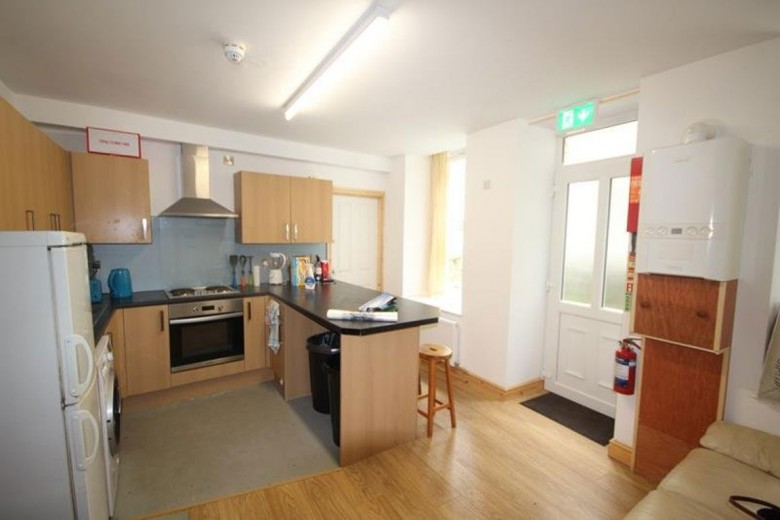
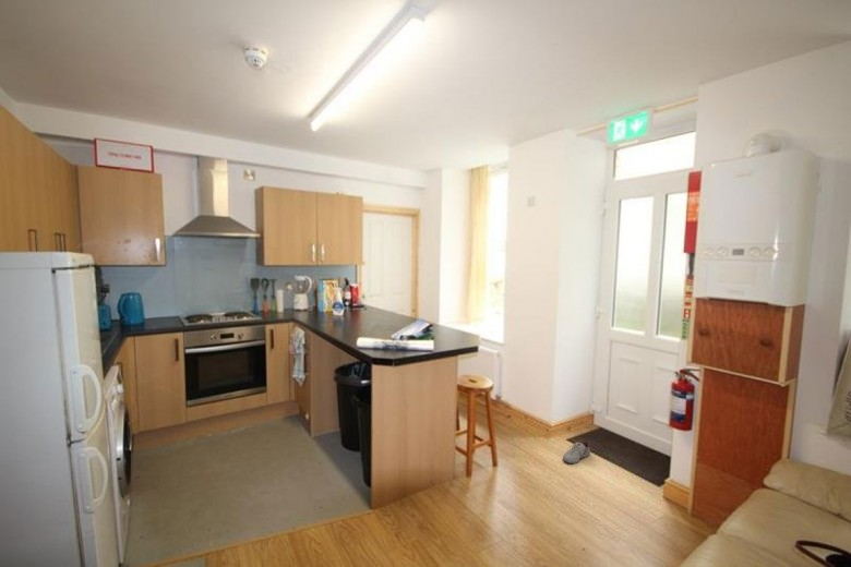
+ shoe (576, 449)
